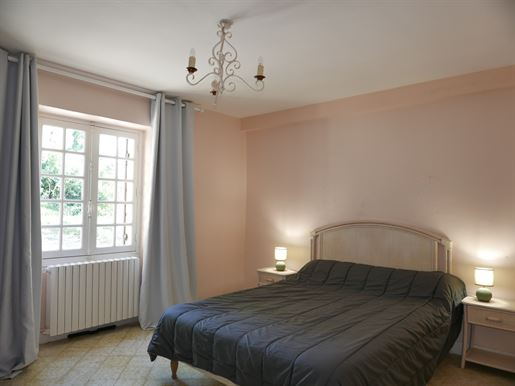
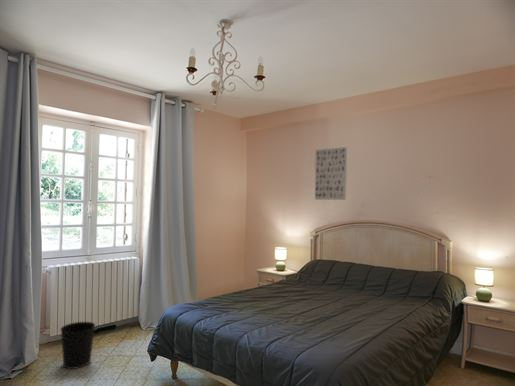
+ wastebasket (77, 345)
+ wall art (330, 174)
